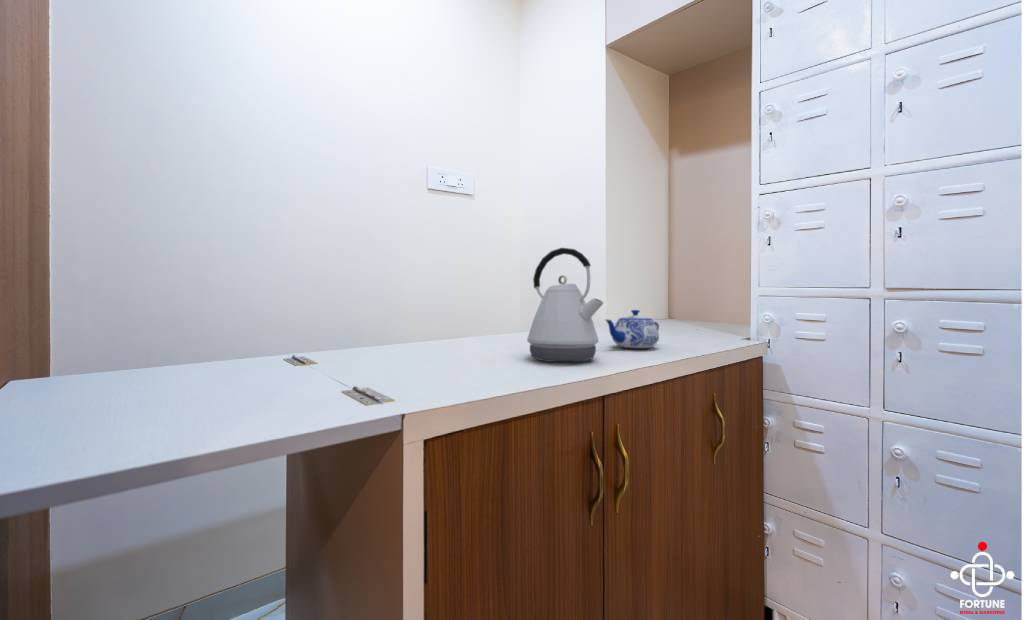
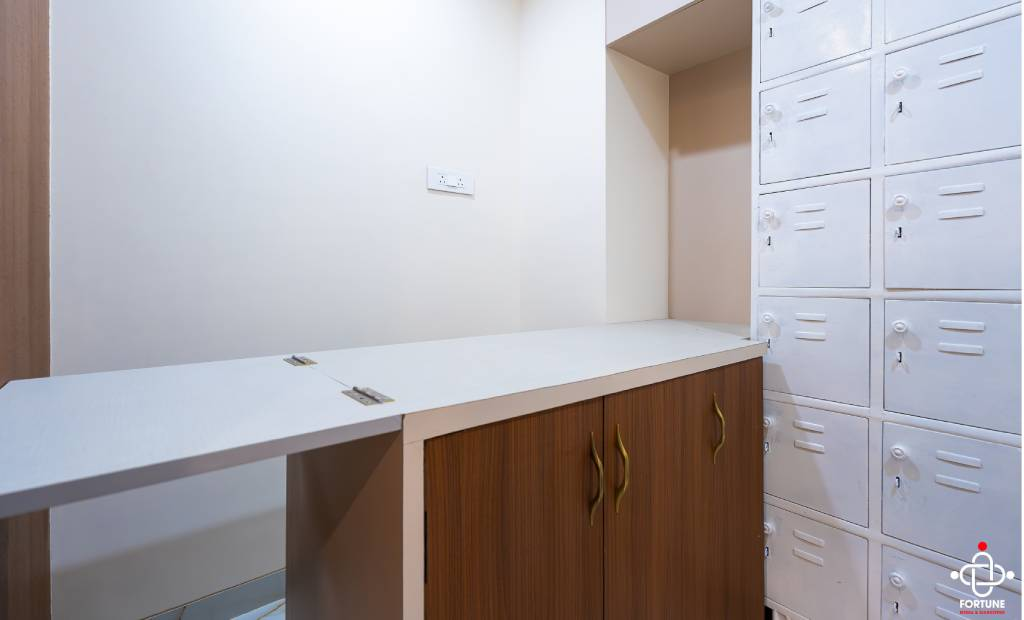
- kettle (564, 303)
- teapot (632, 328)
